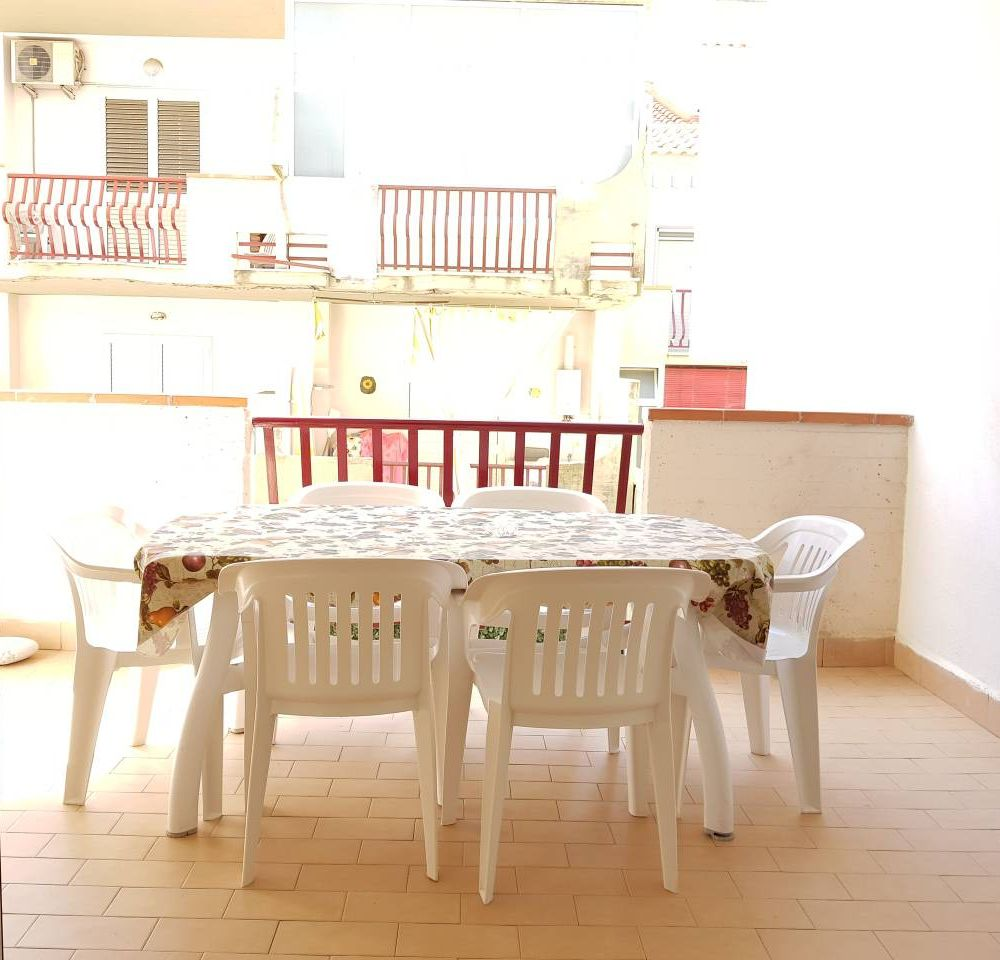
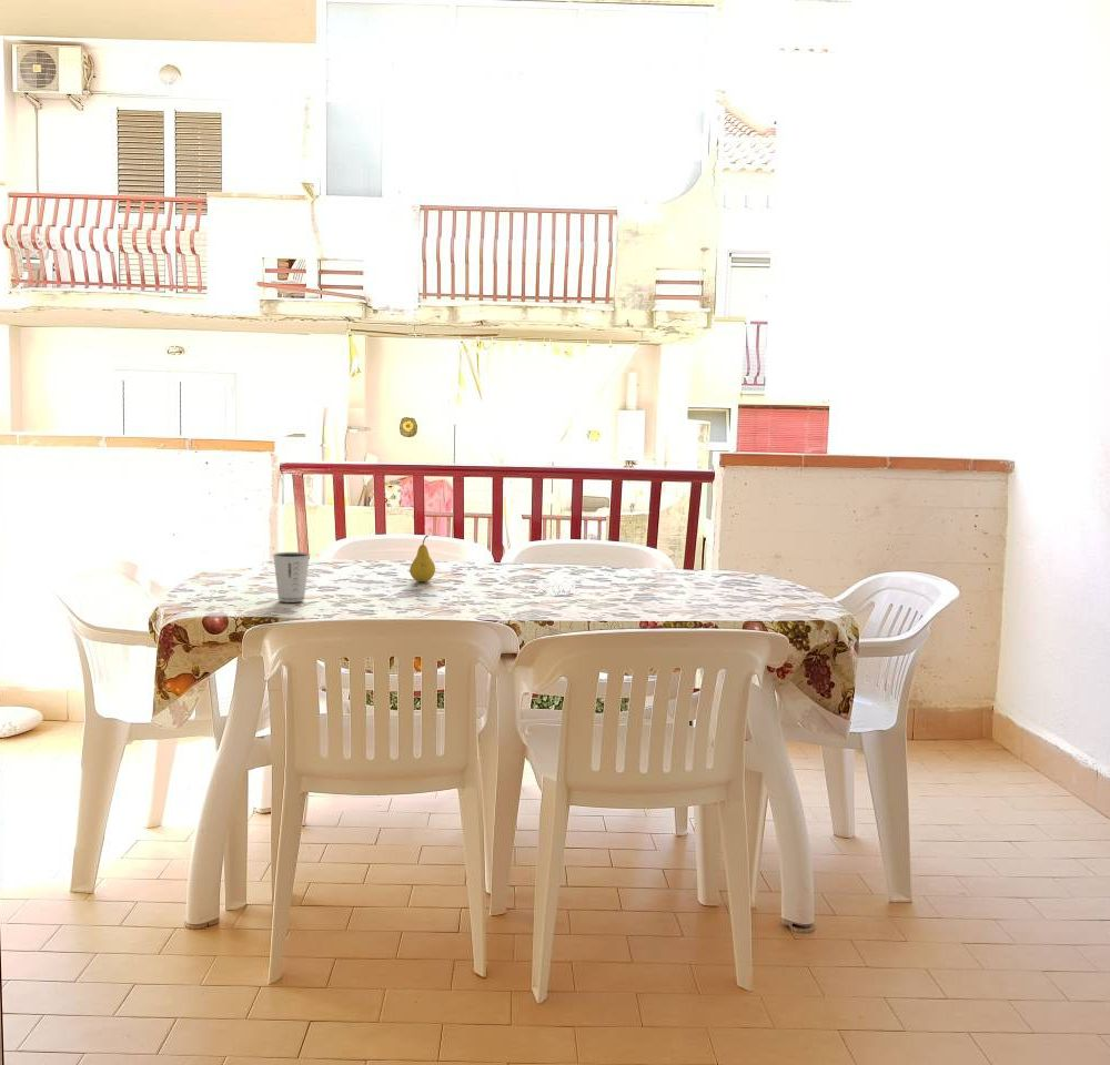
+ dixie cup (291, 577)
+ fruit (422, 558)
